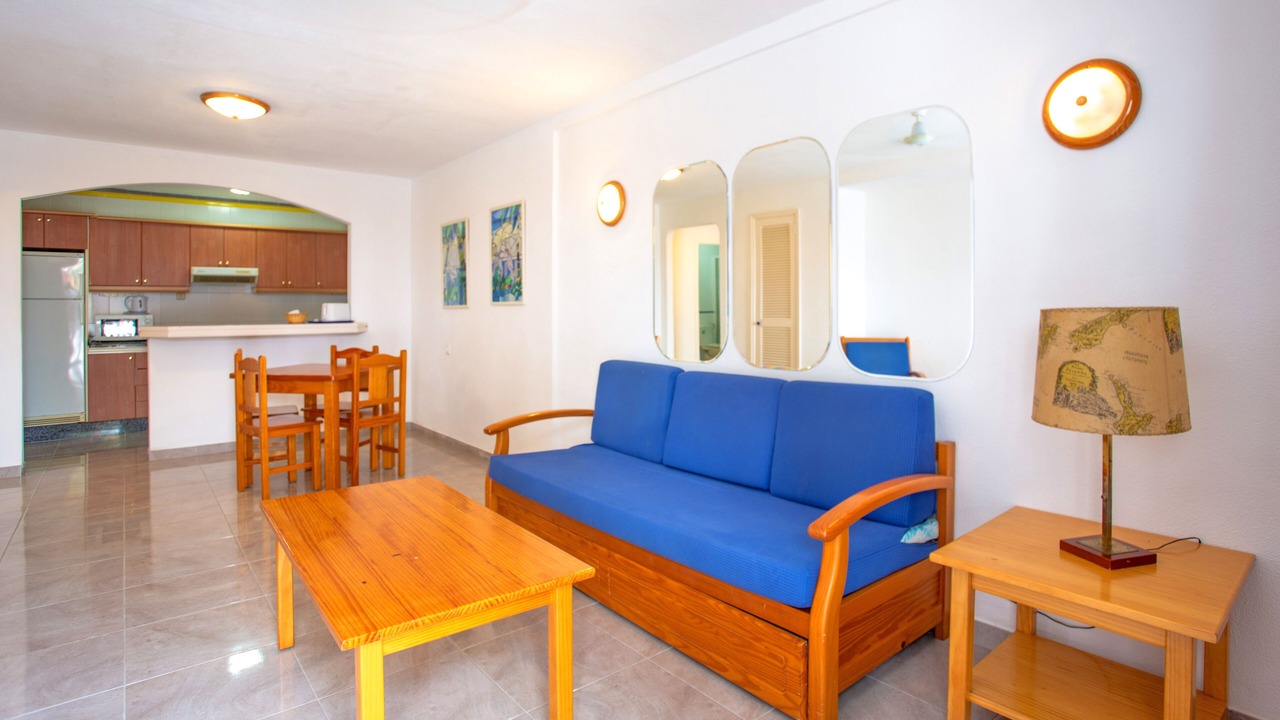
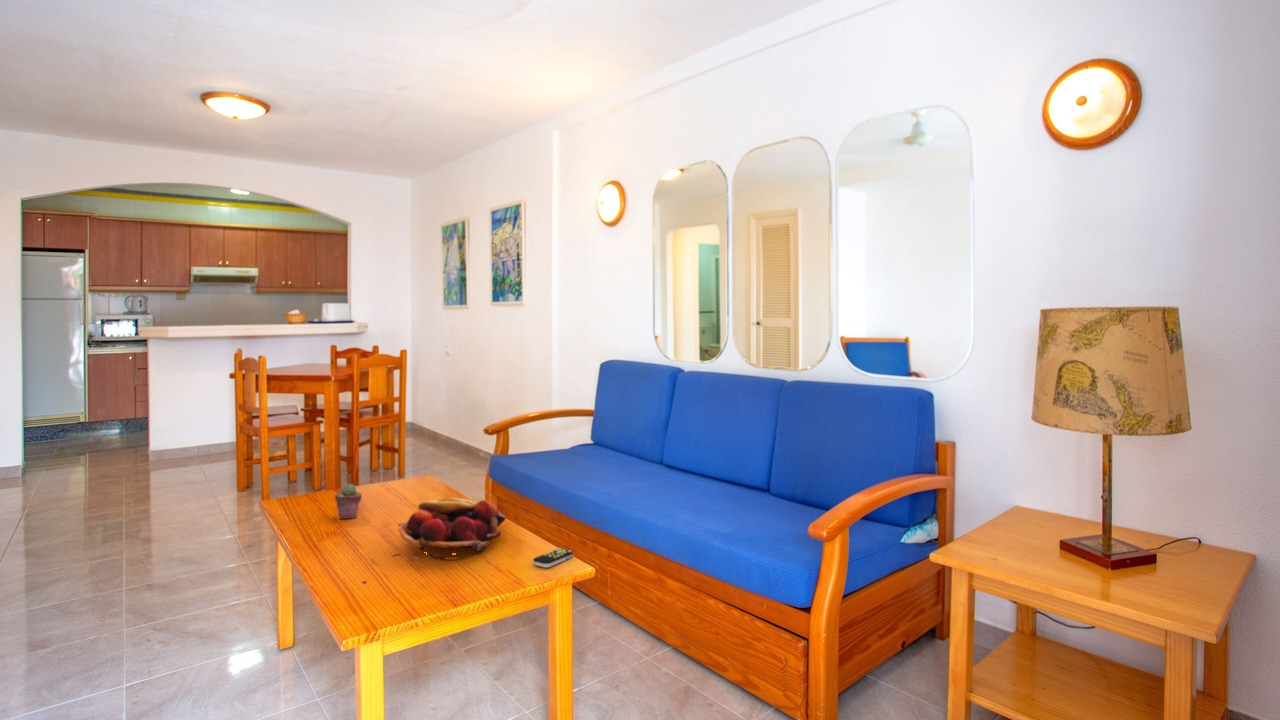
+ remote control (553, 557)
+ potted succulent (348, 500)
+ fruit basket (452, 523)
